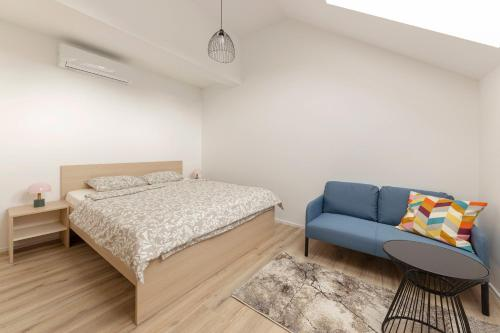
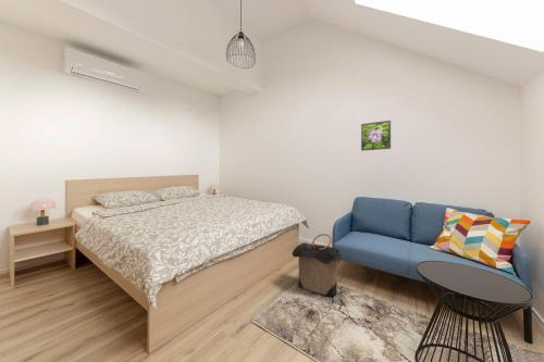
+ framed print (375, 136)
+ laundry hamper (316, 261)
